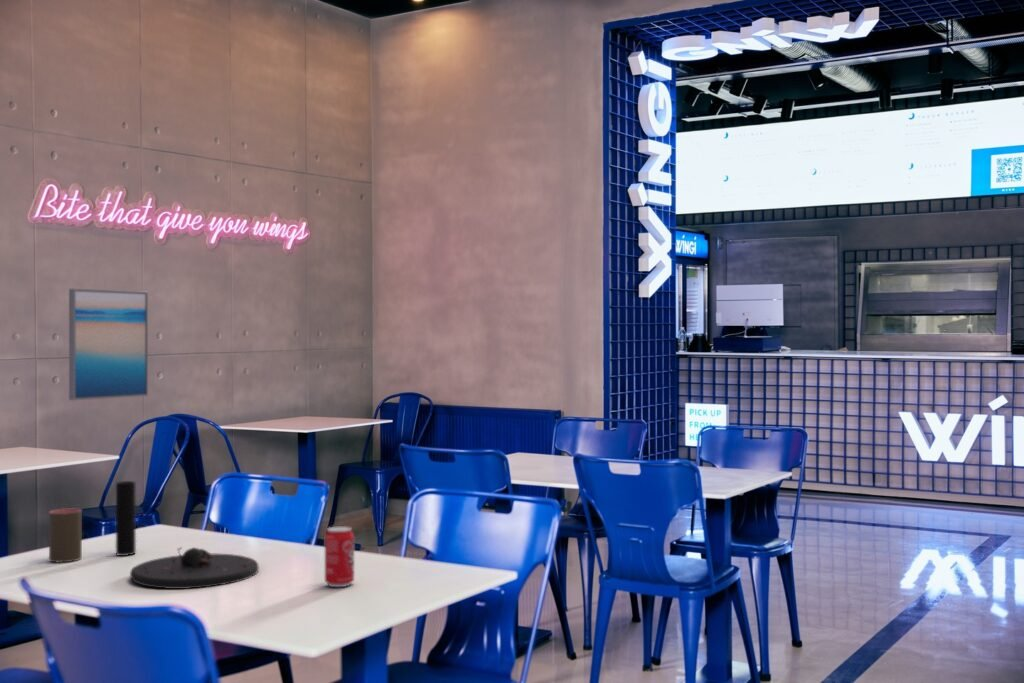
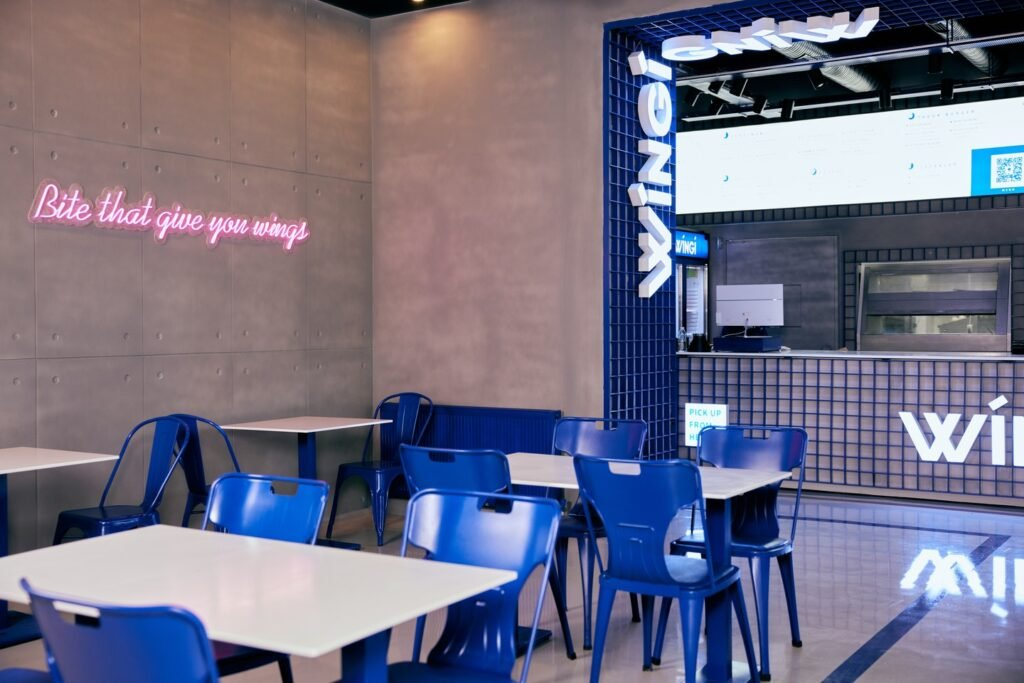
- cup (125, 518)
- wall art (109, 344)
- beverage can (339, 556)
- cup (65, 535)
- plate (195, 561)
